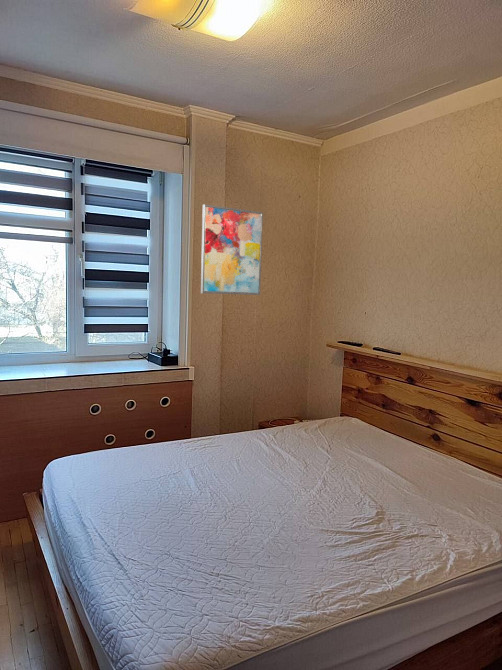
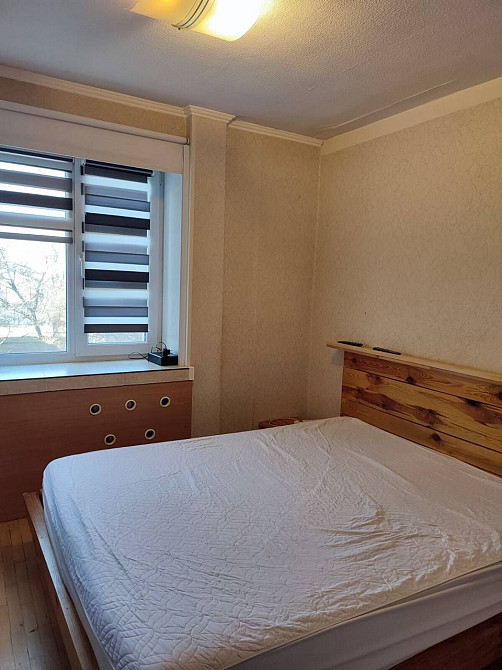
- wall art (232, 251)
